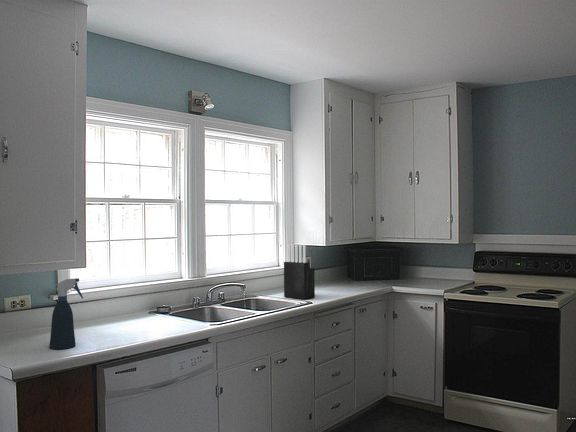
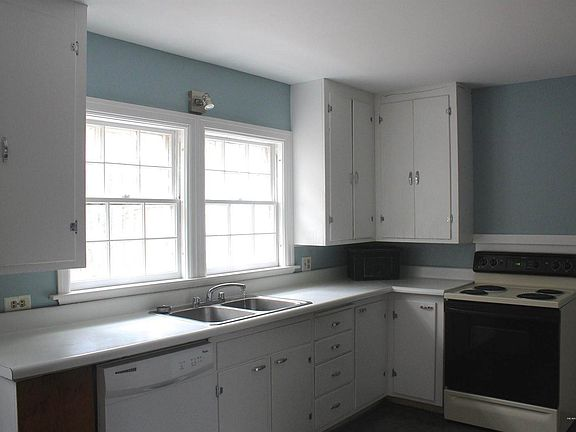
- knife block (300, 270)
- spray bottle (64, 312)
